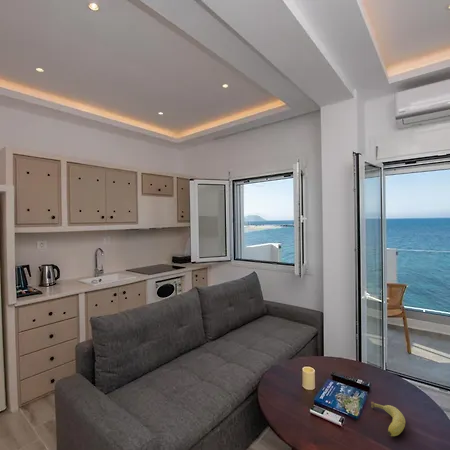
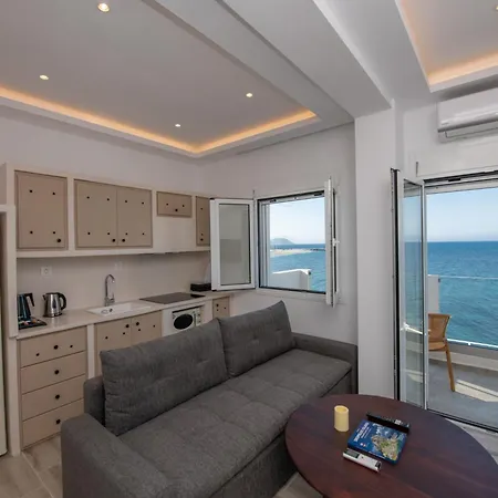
- fruit (388, 413)
